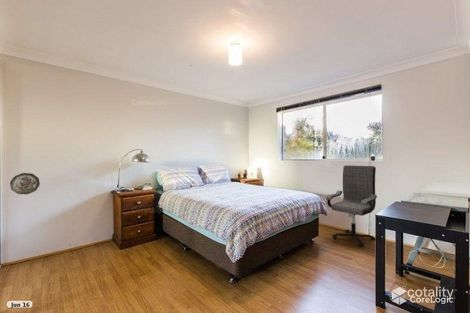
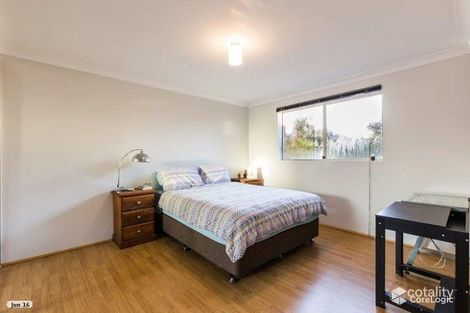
- decorative plate (25, 183)
- office chair (352, 202)
